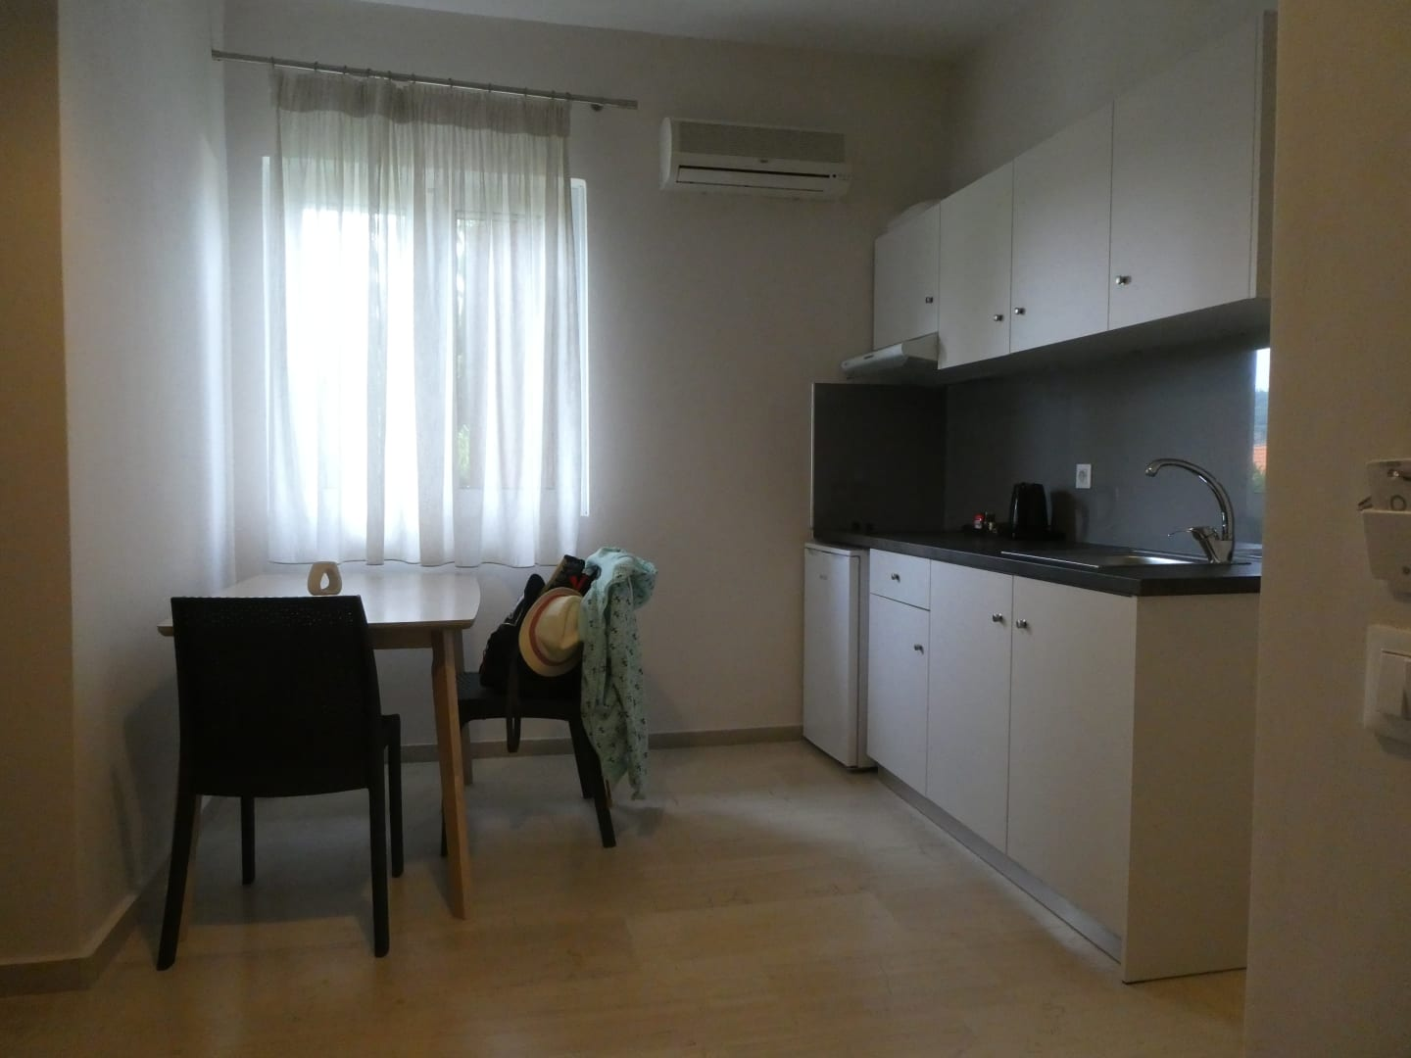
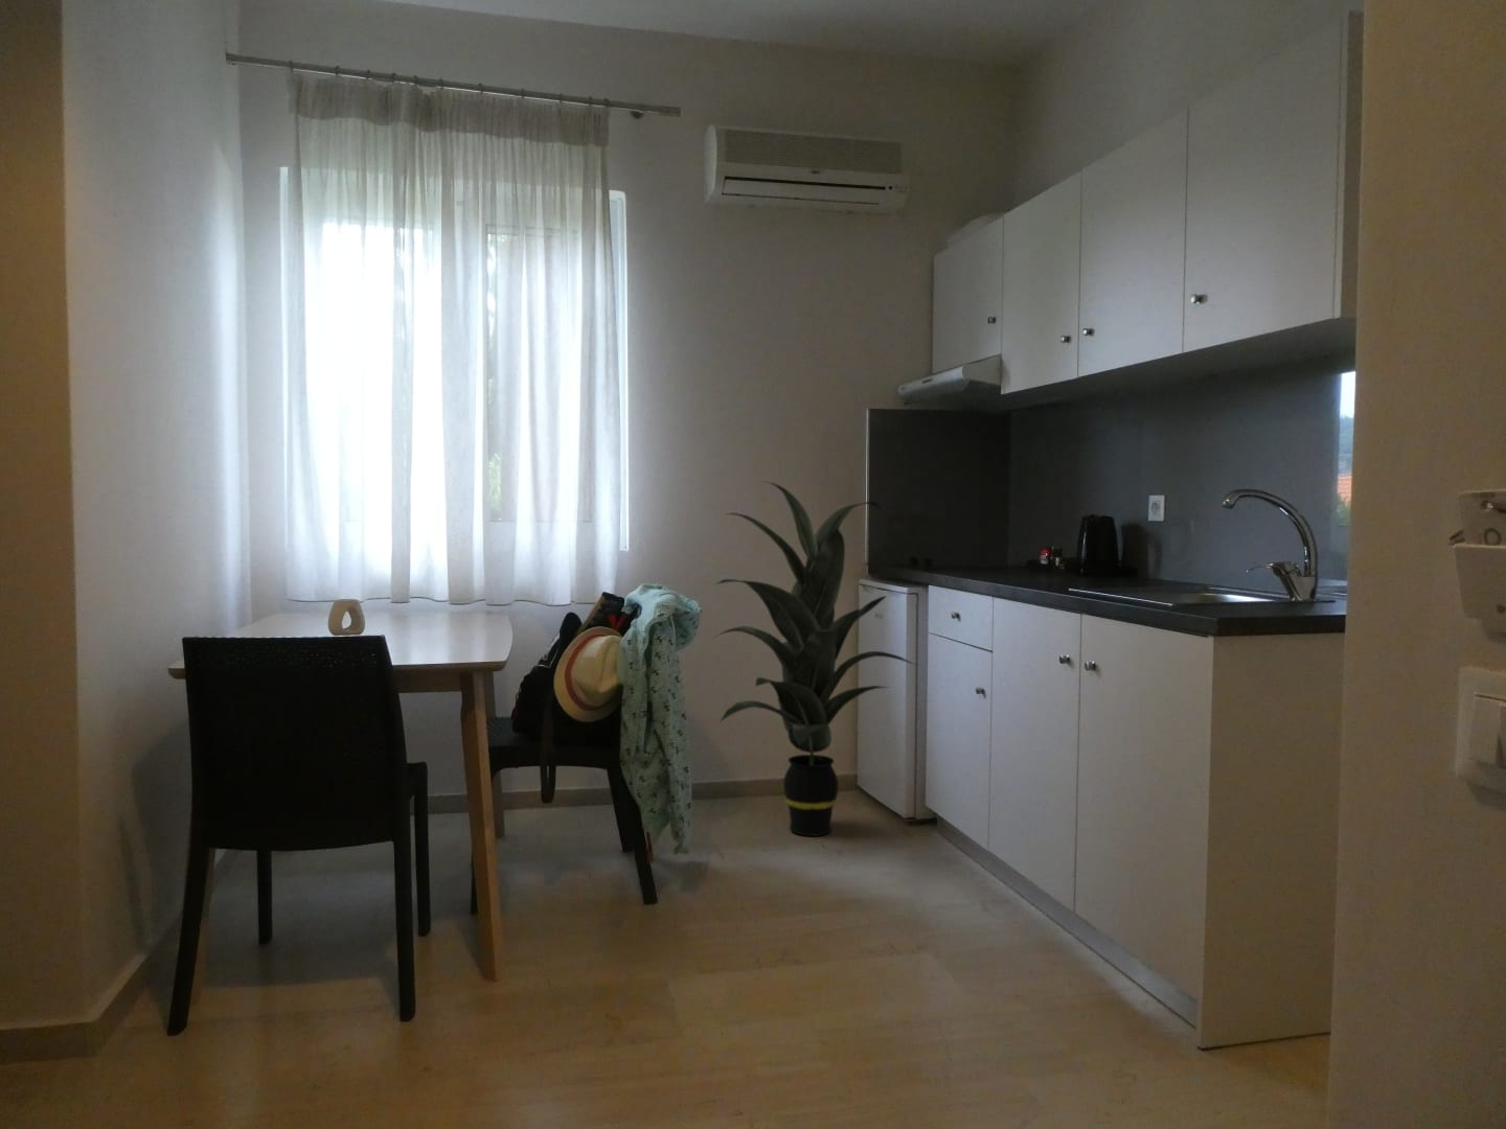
+ indoor plant (797, 656)
